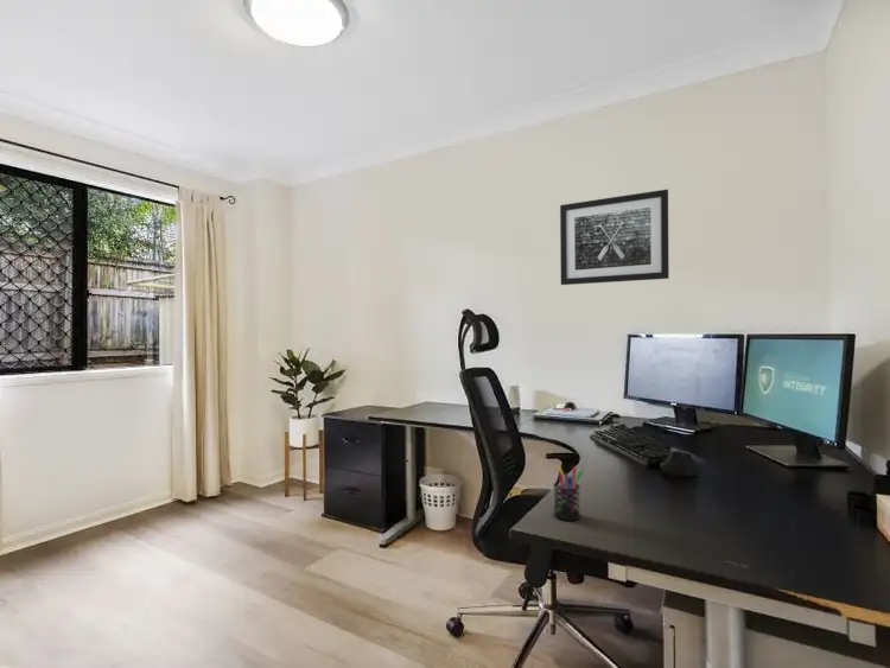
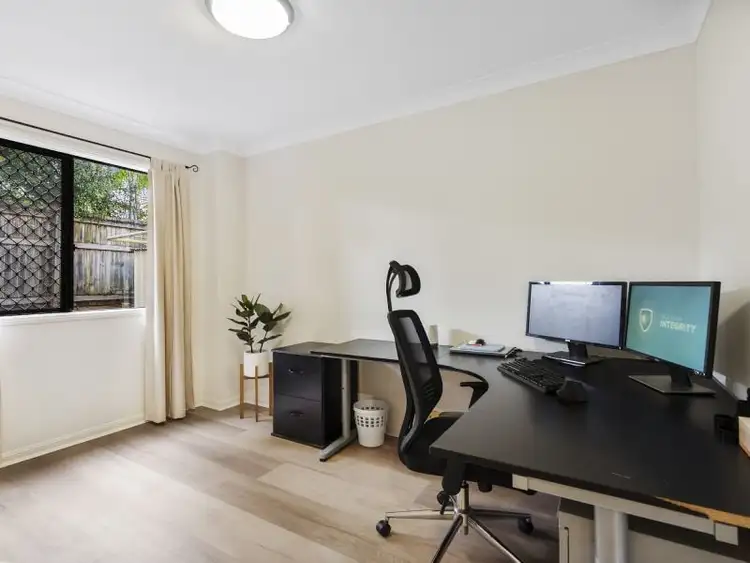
- pen holder (570, 489)
- wall art (611, 240)
